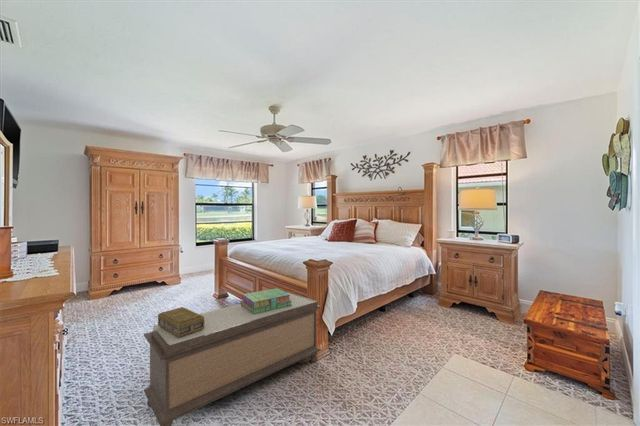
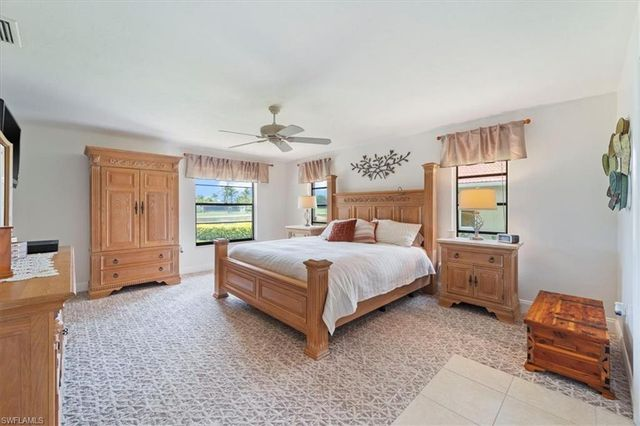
- bench (243, 346)
- stack of books (266, 299)
- decorative box (180, 320)
